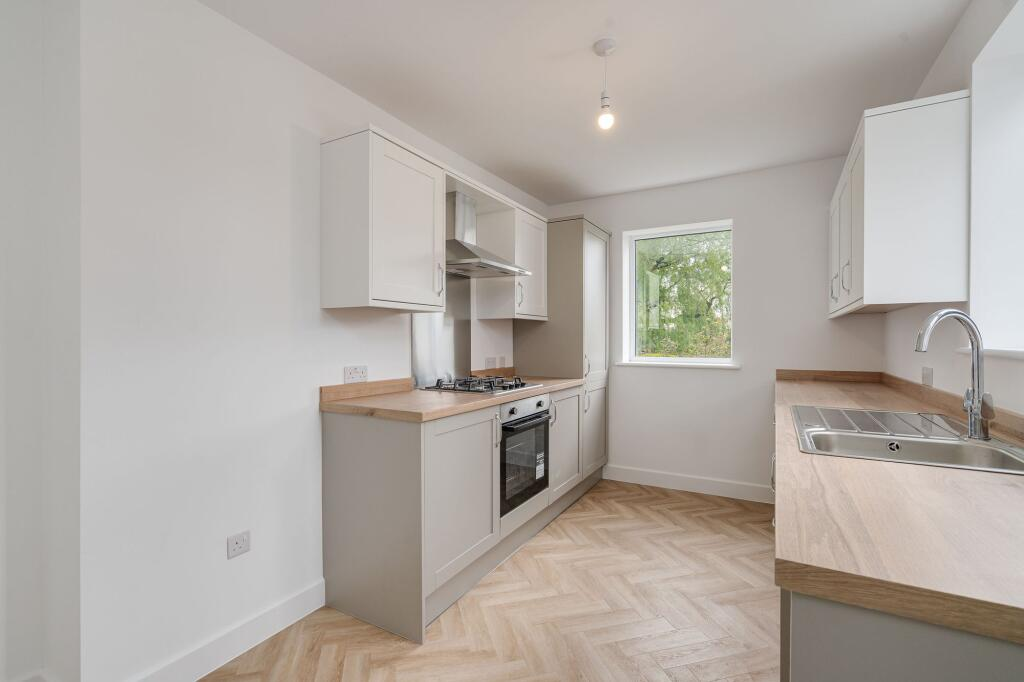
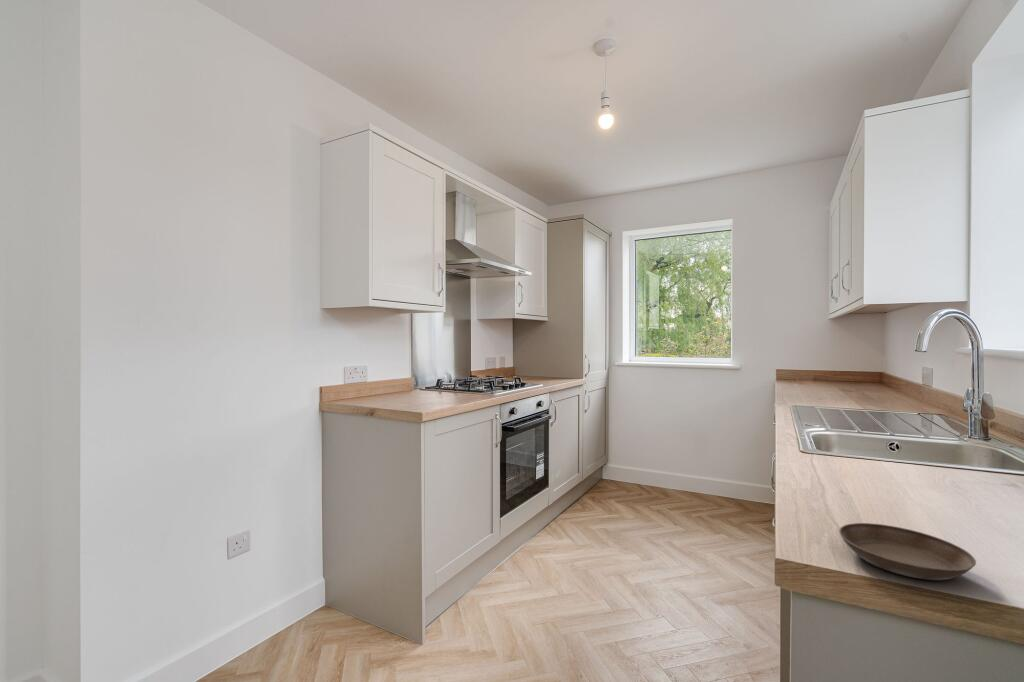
+ saucer (902, 552)
